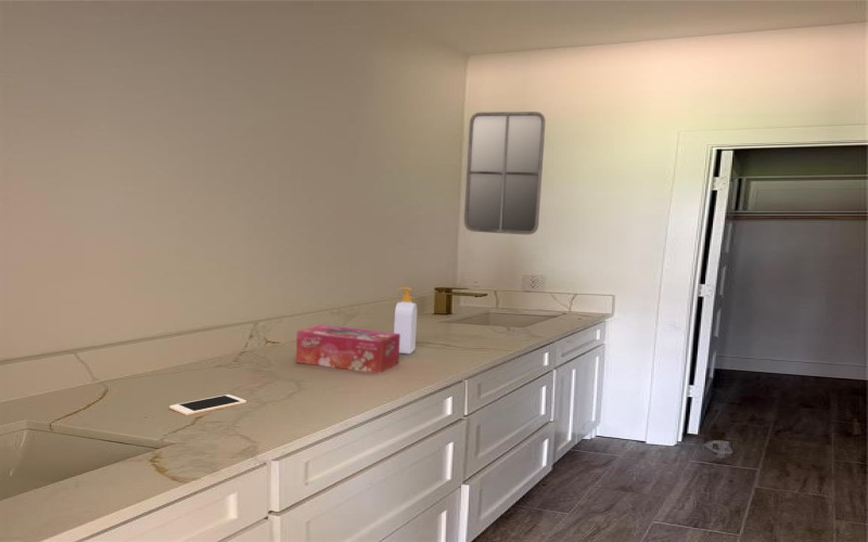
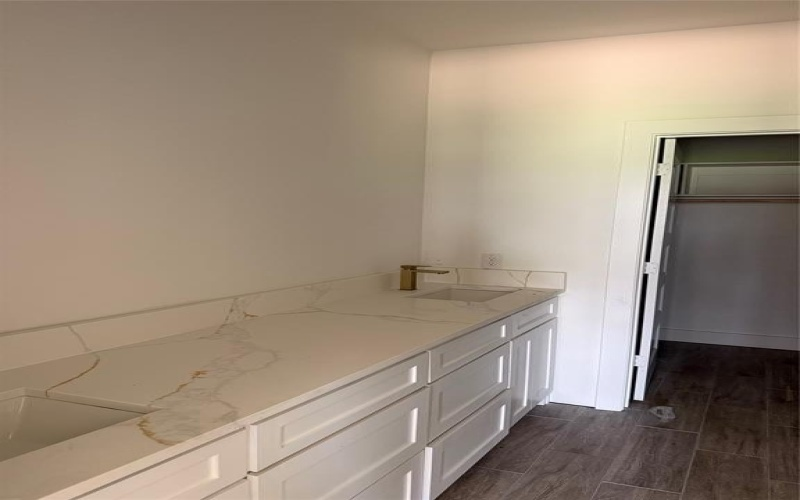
- soap bottle (405, 319)
- tissue box (348, 347)
- home mirror (503, 172)
- cell phone (208, 404)
